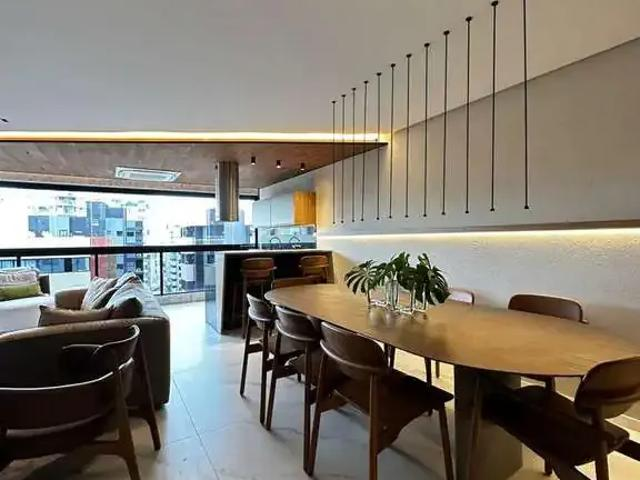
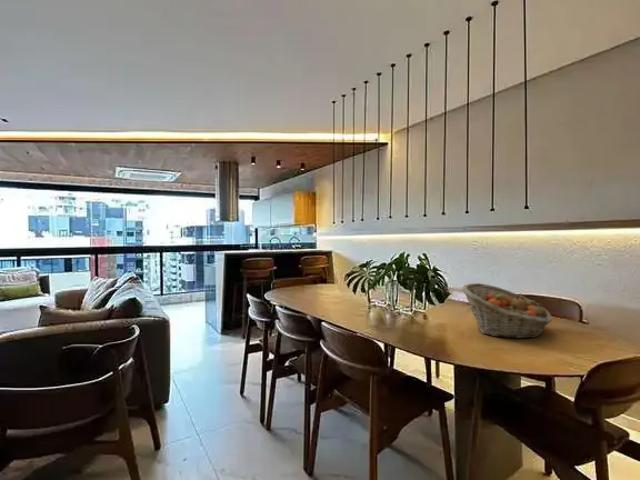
+ fruit basket (505, 308)
